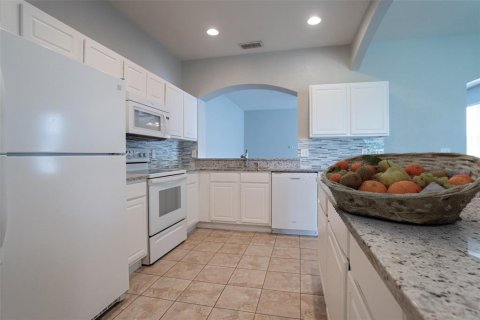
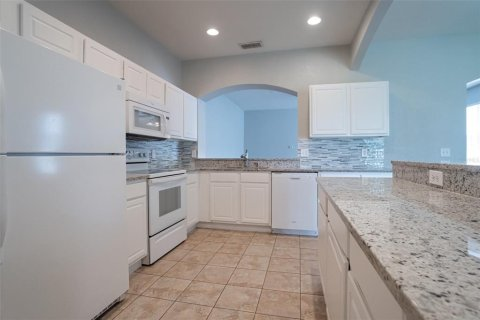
- fruit basket (392, 181)
